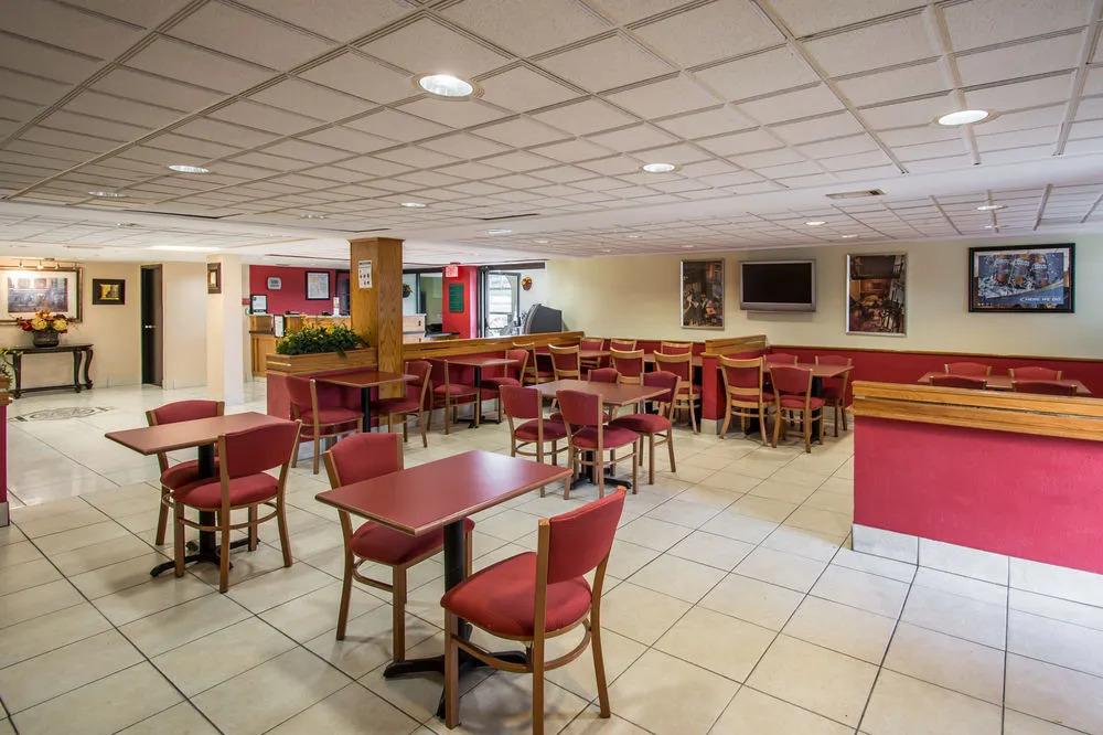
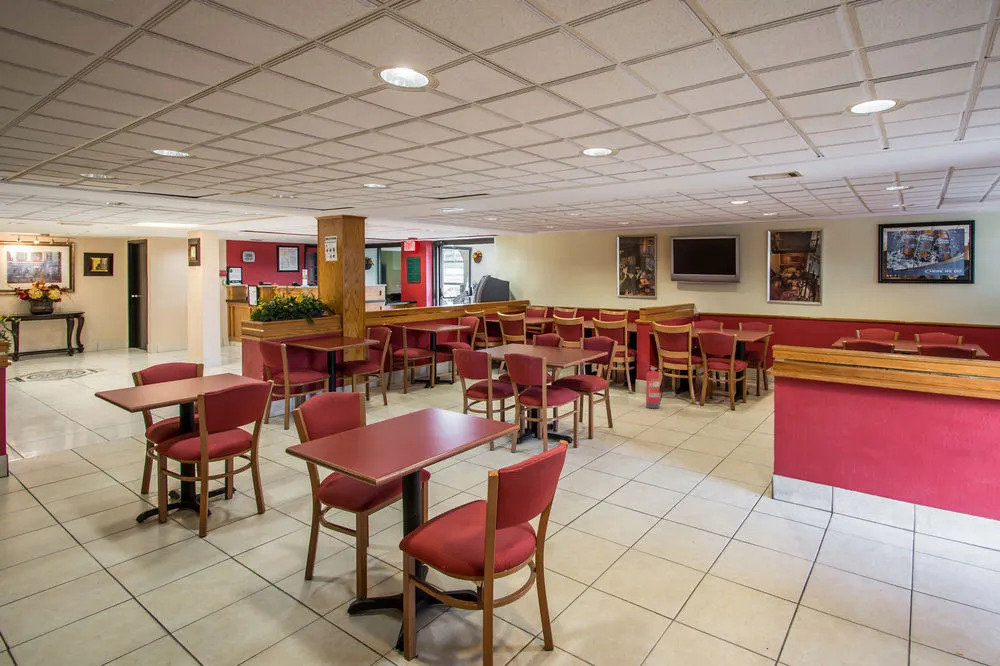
+ fire extinguisher (654, 386)
